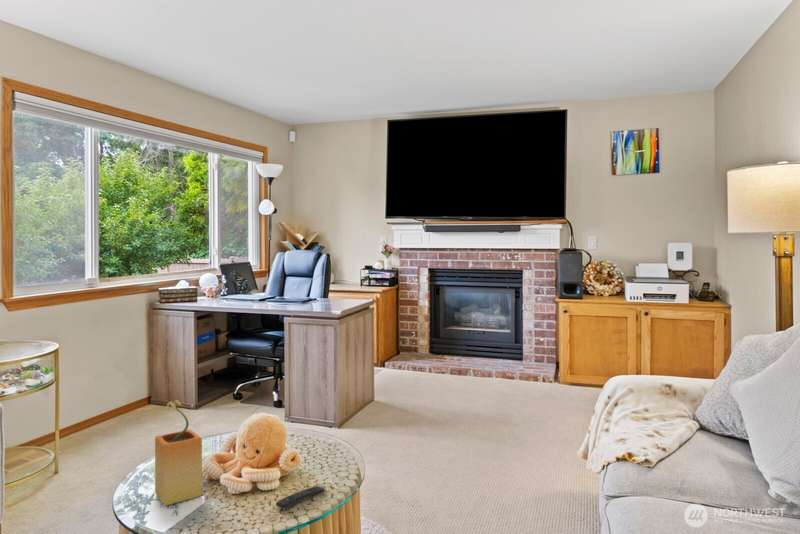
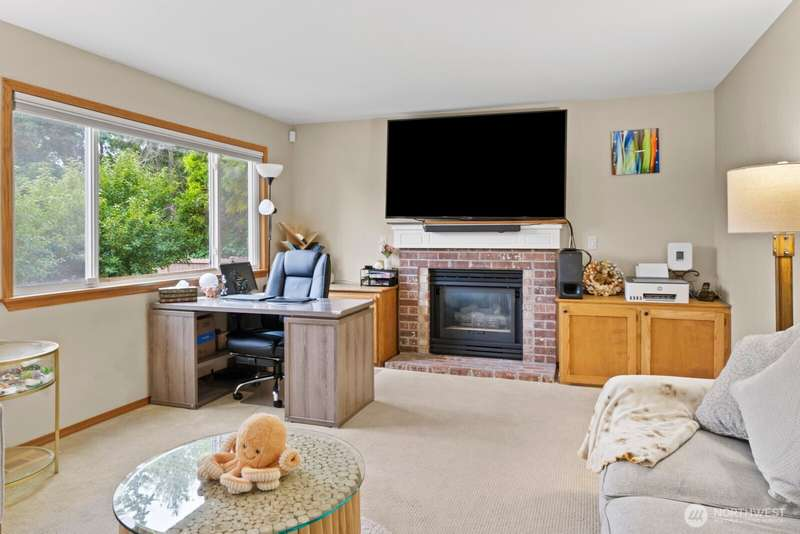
- remote control (302, 495)
- potted plant (178, 447)
